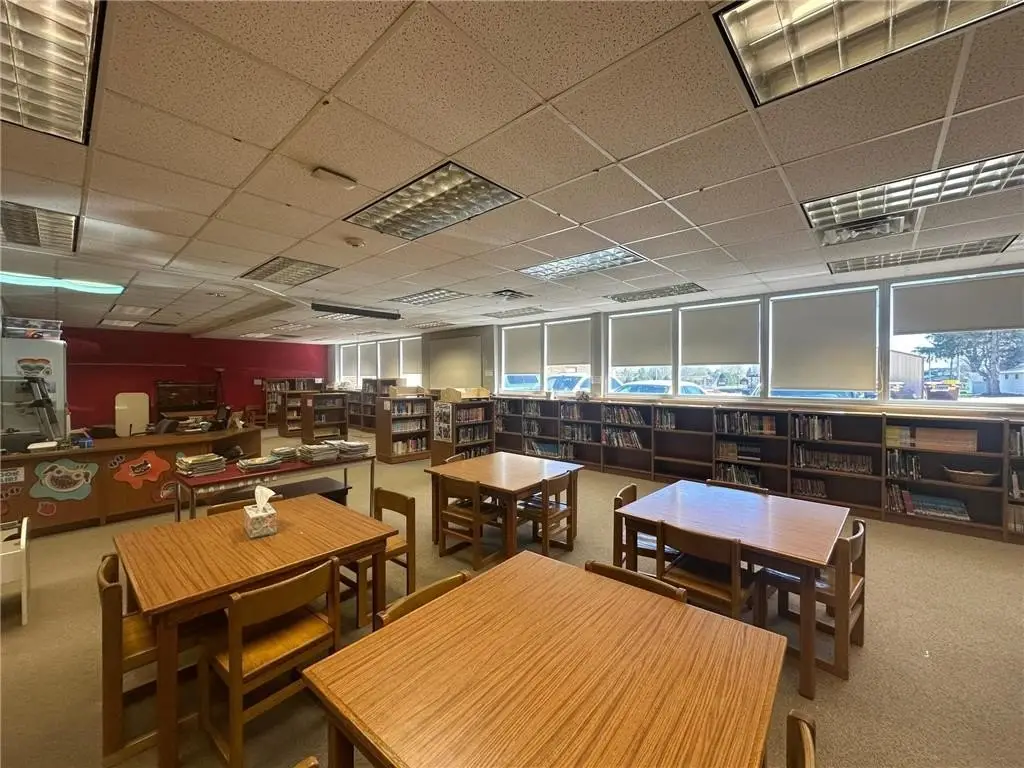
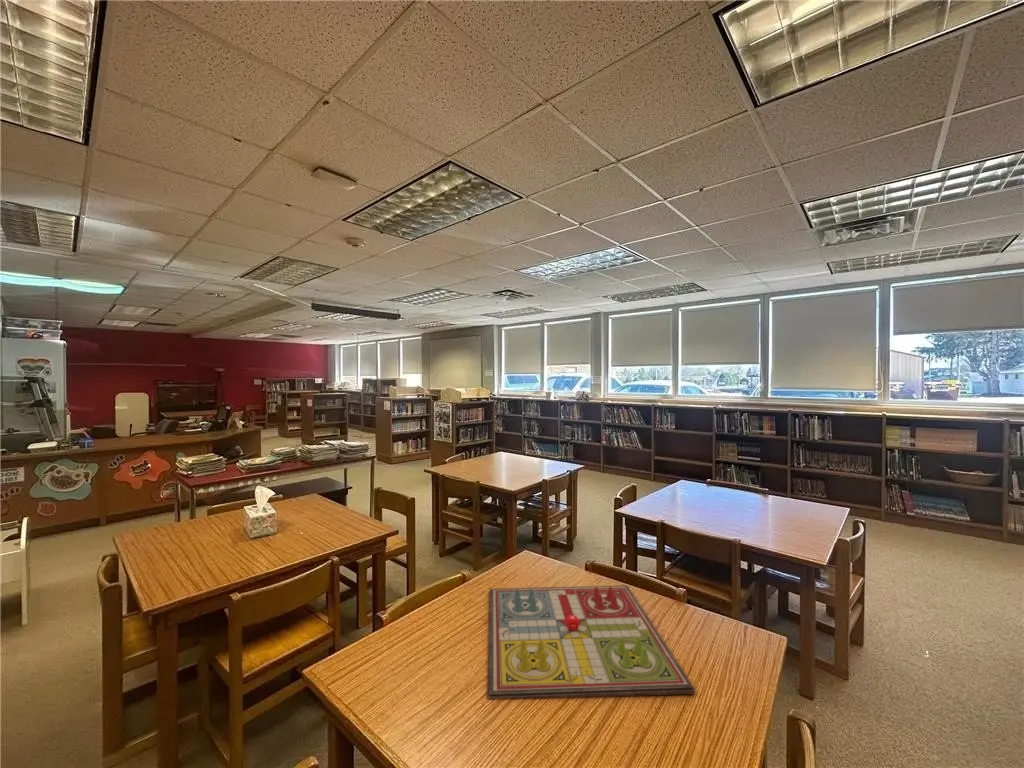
+ gameboard (572, 623)
